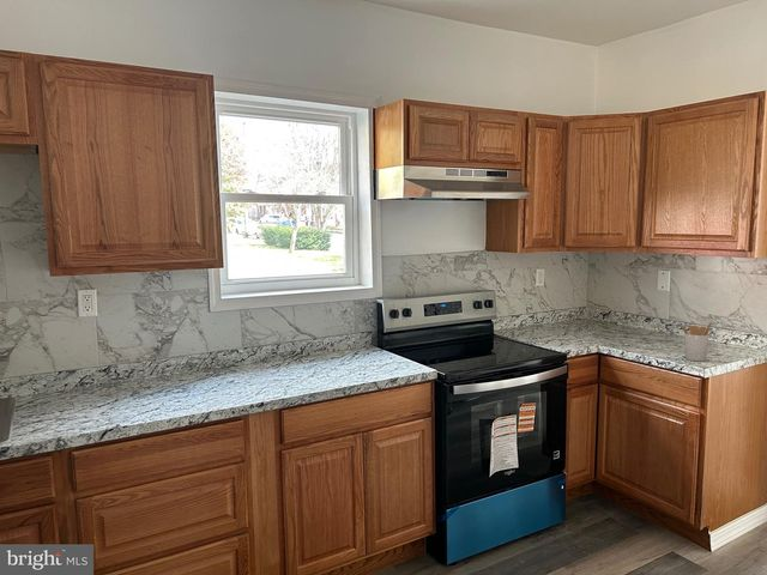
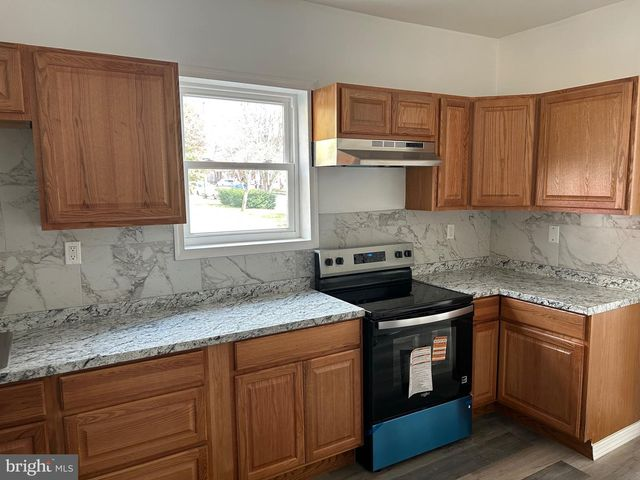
- utensil holder (696, 340)
